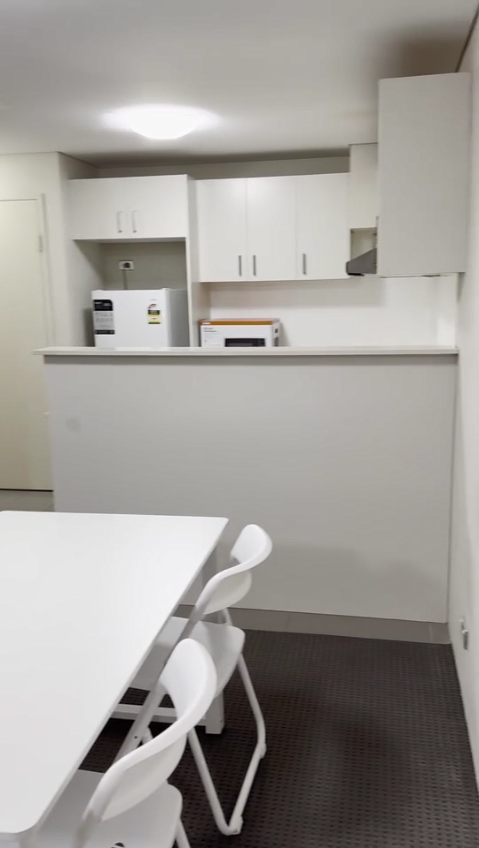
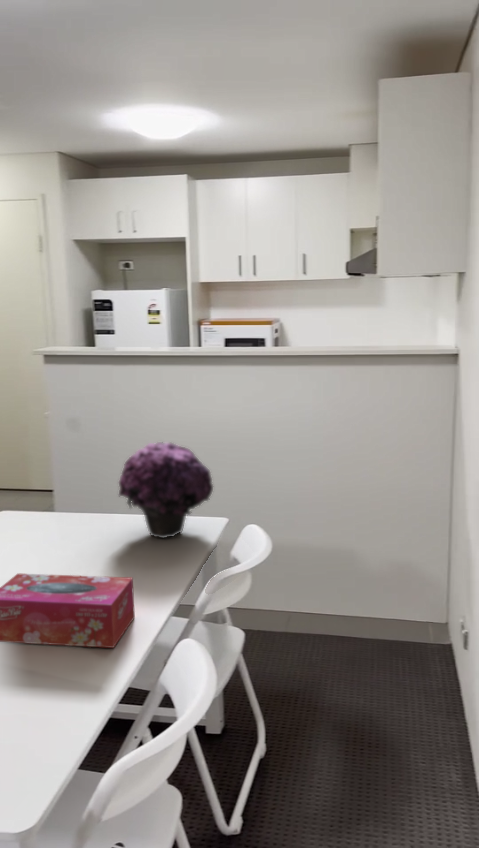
+ flower (167, 489)
+ tissue box (63, 608)
